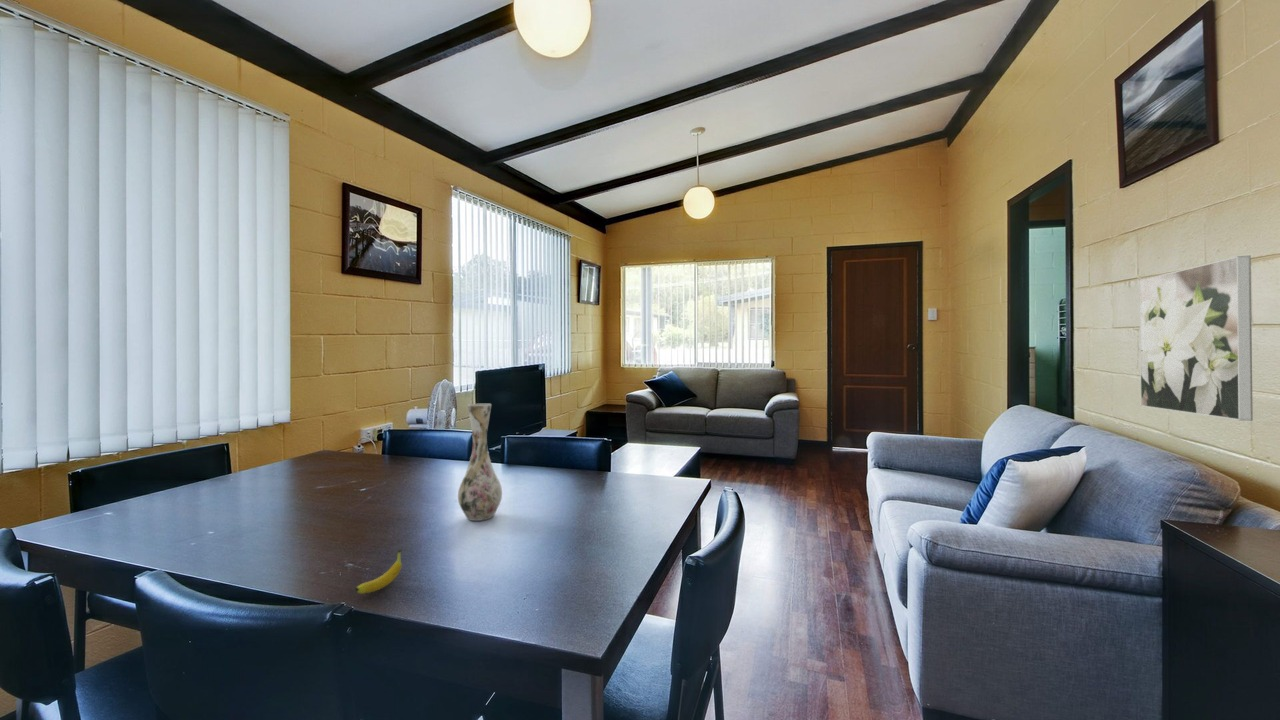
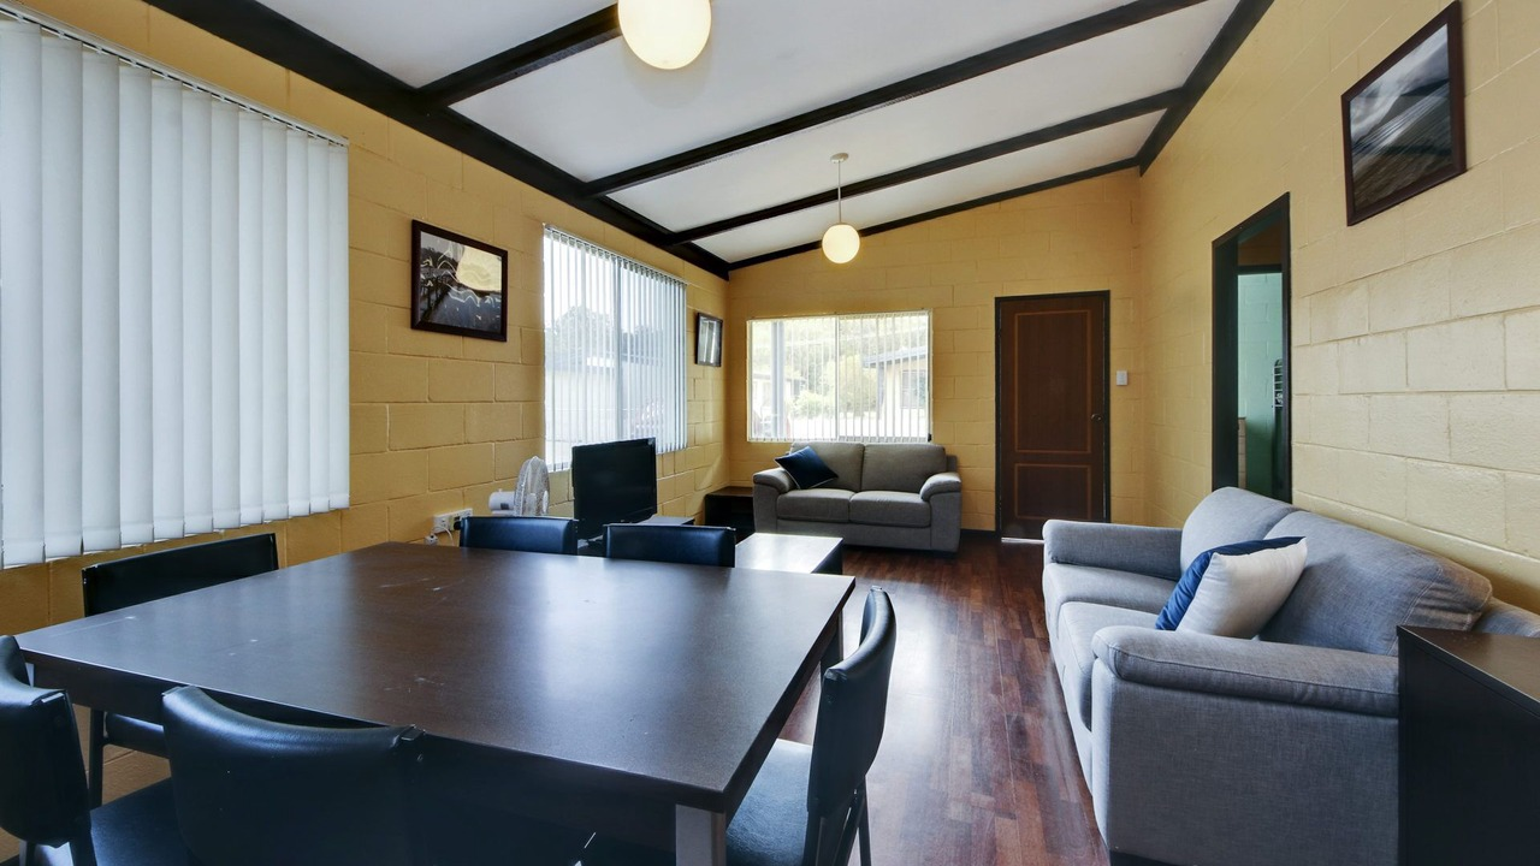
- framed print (1188, 341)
- fruit (380, 576)
- vase (480, 460)
